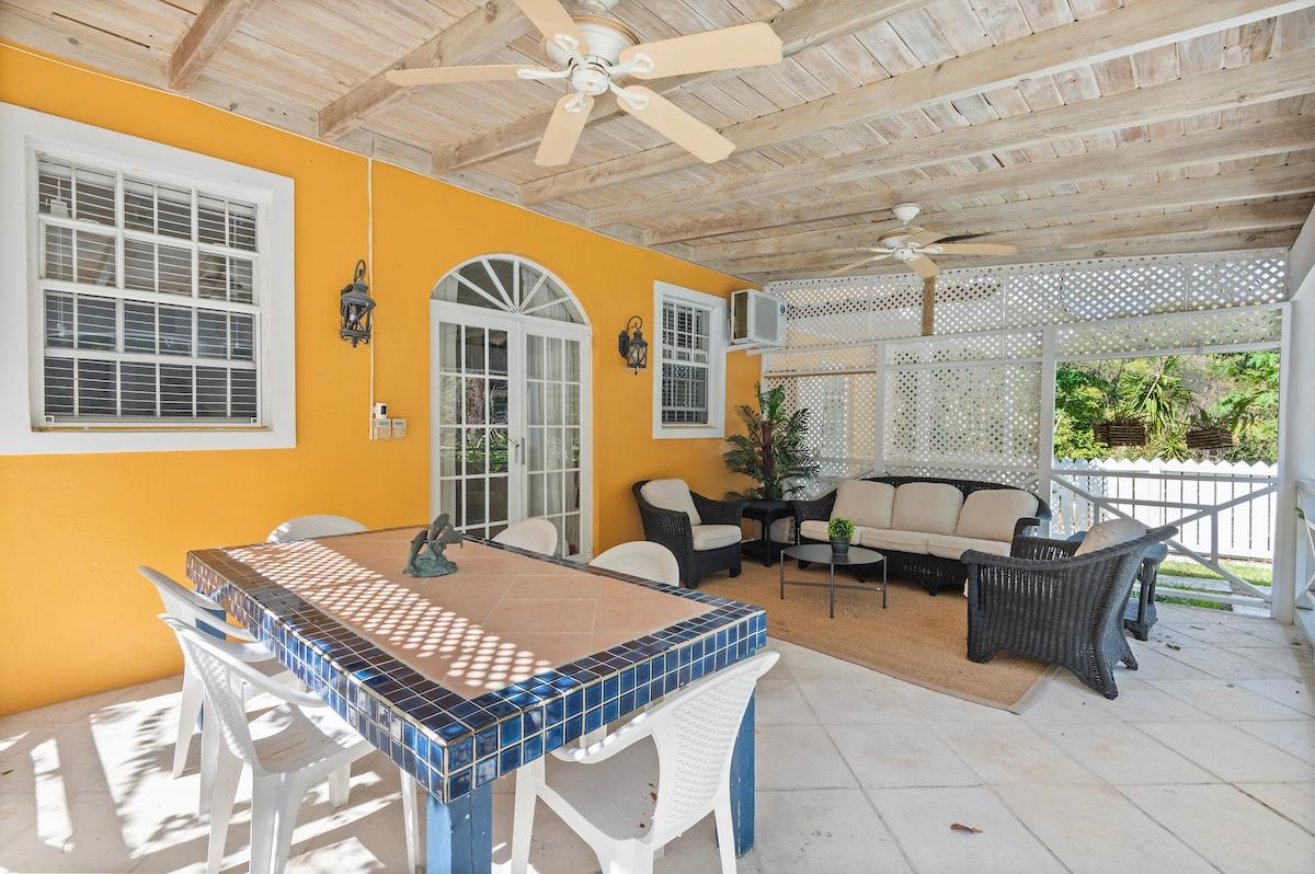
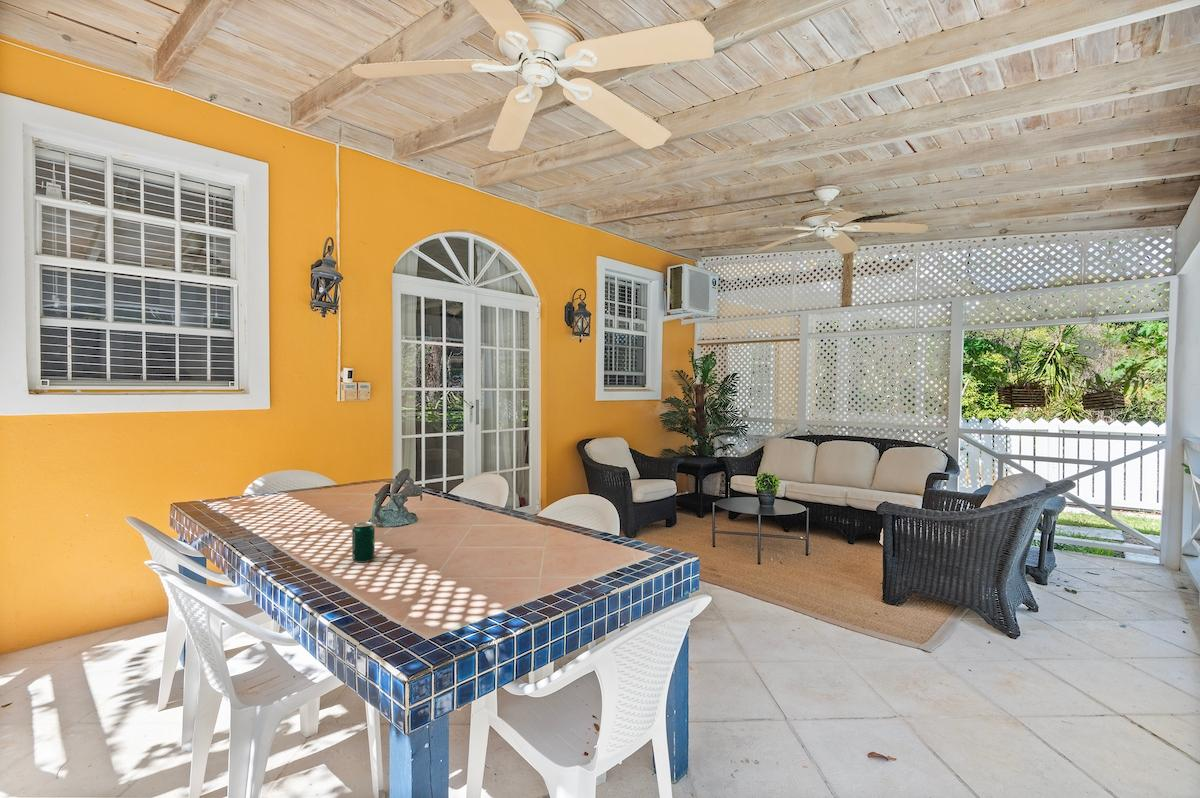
+ beverage can (363, 541)
